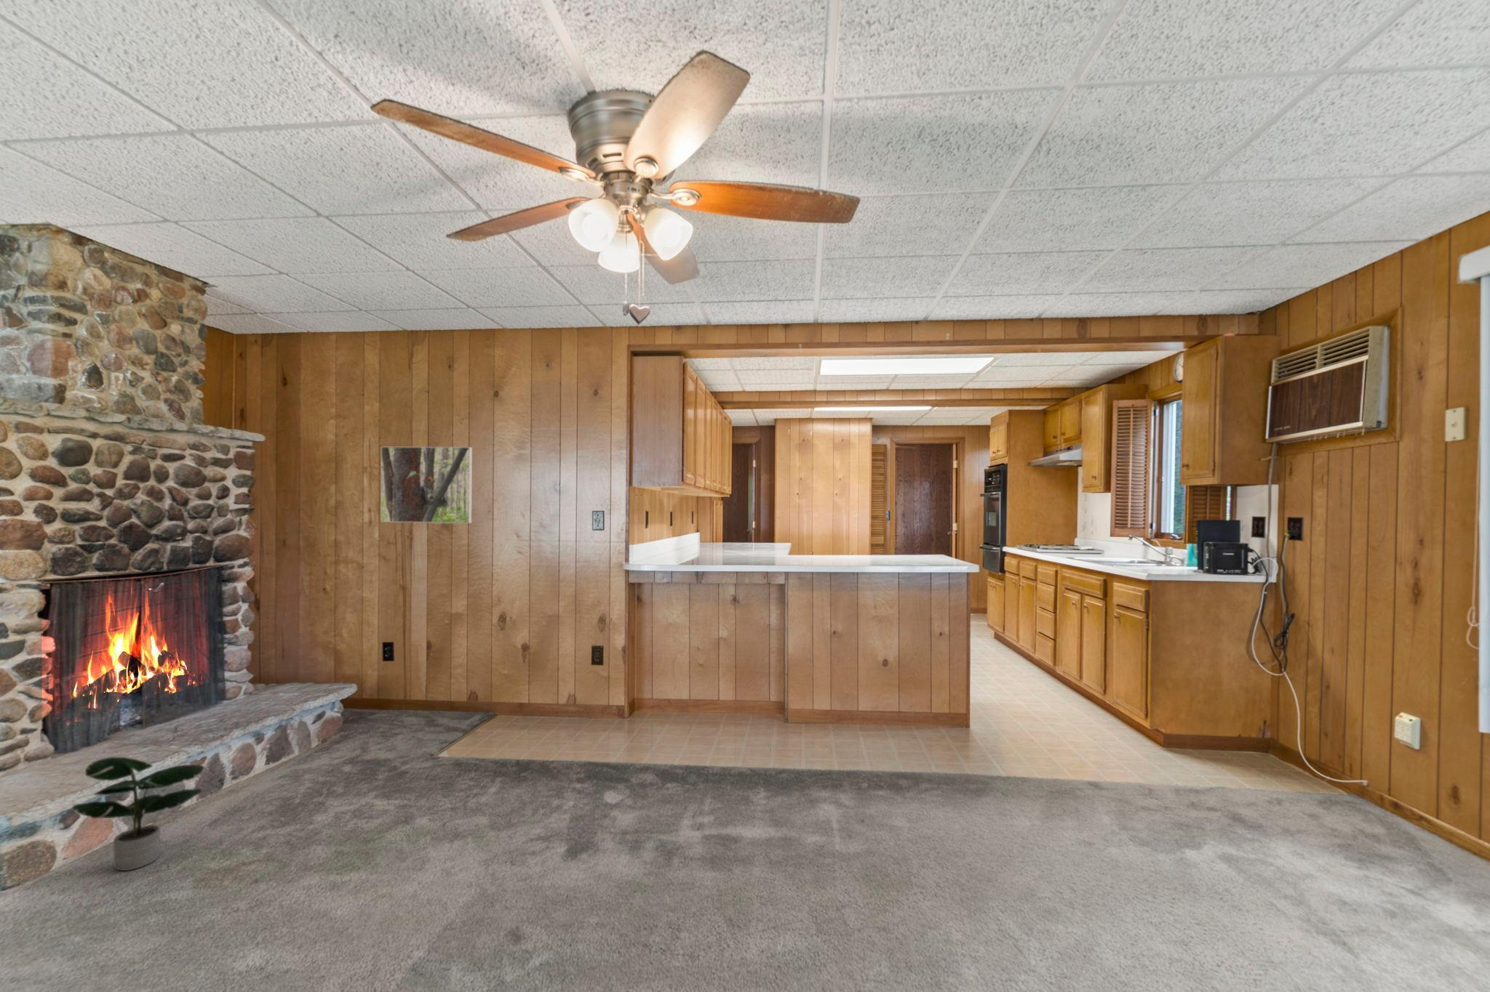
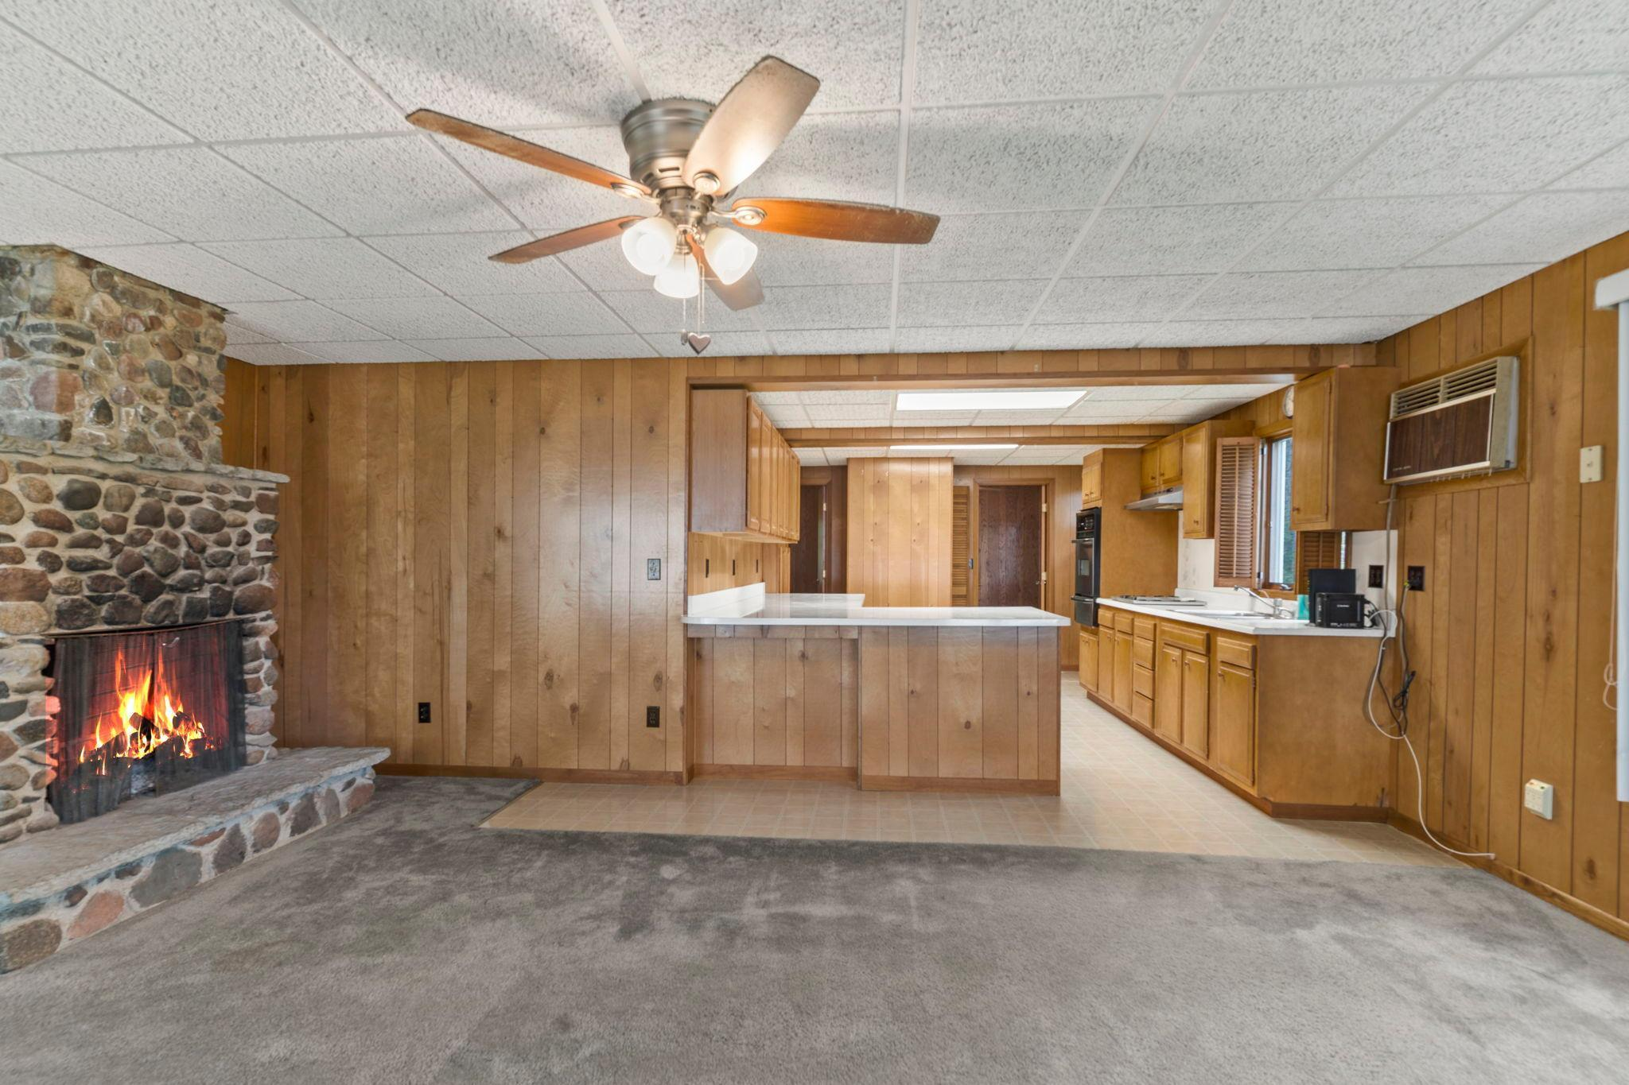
- potted plant (142, 809)
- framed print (425, 485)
